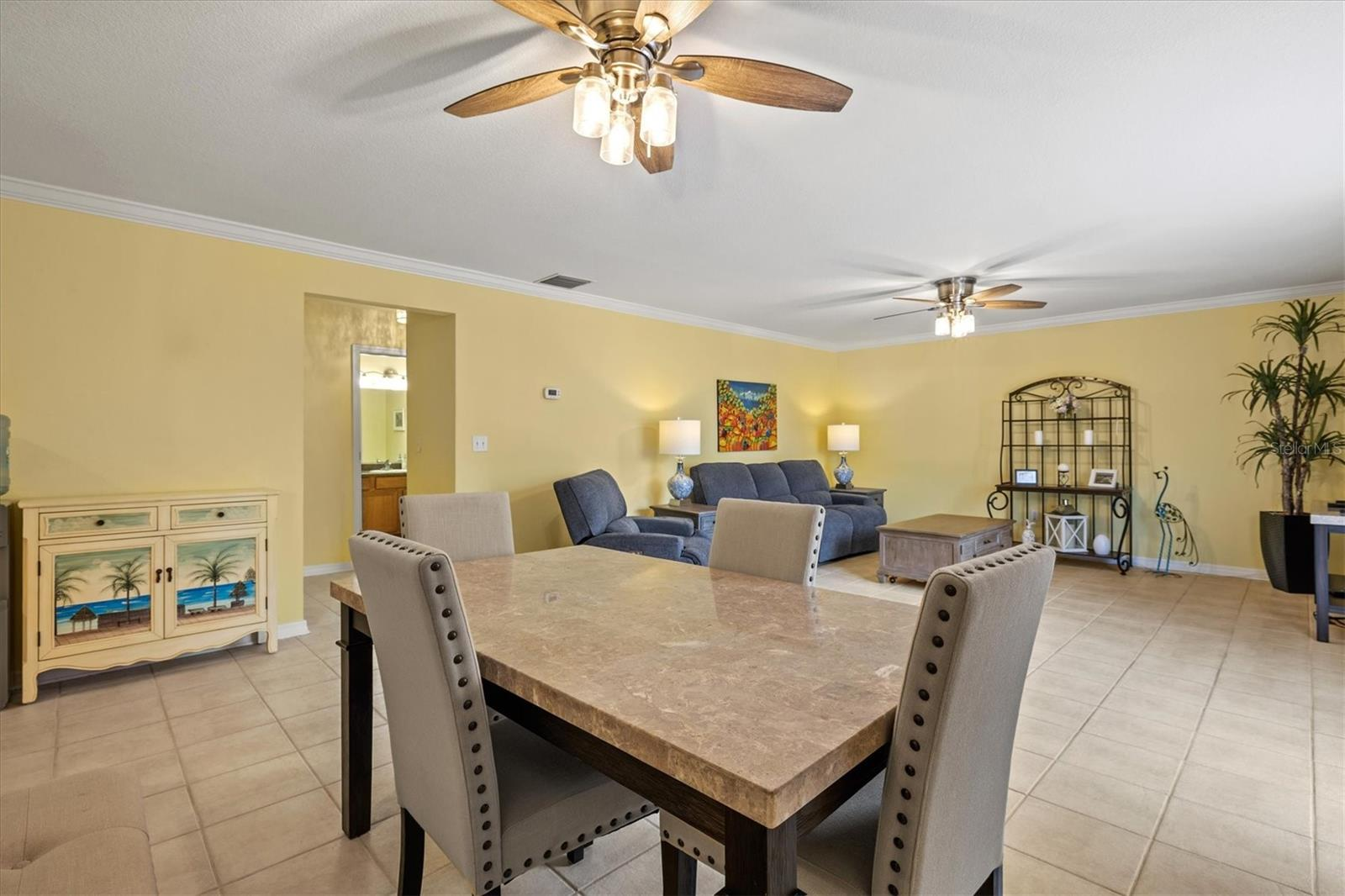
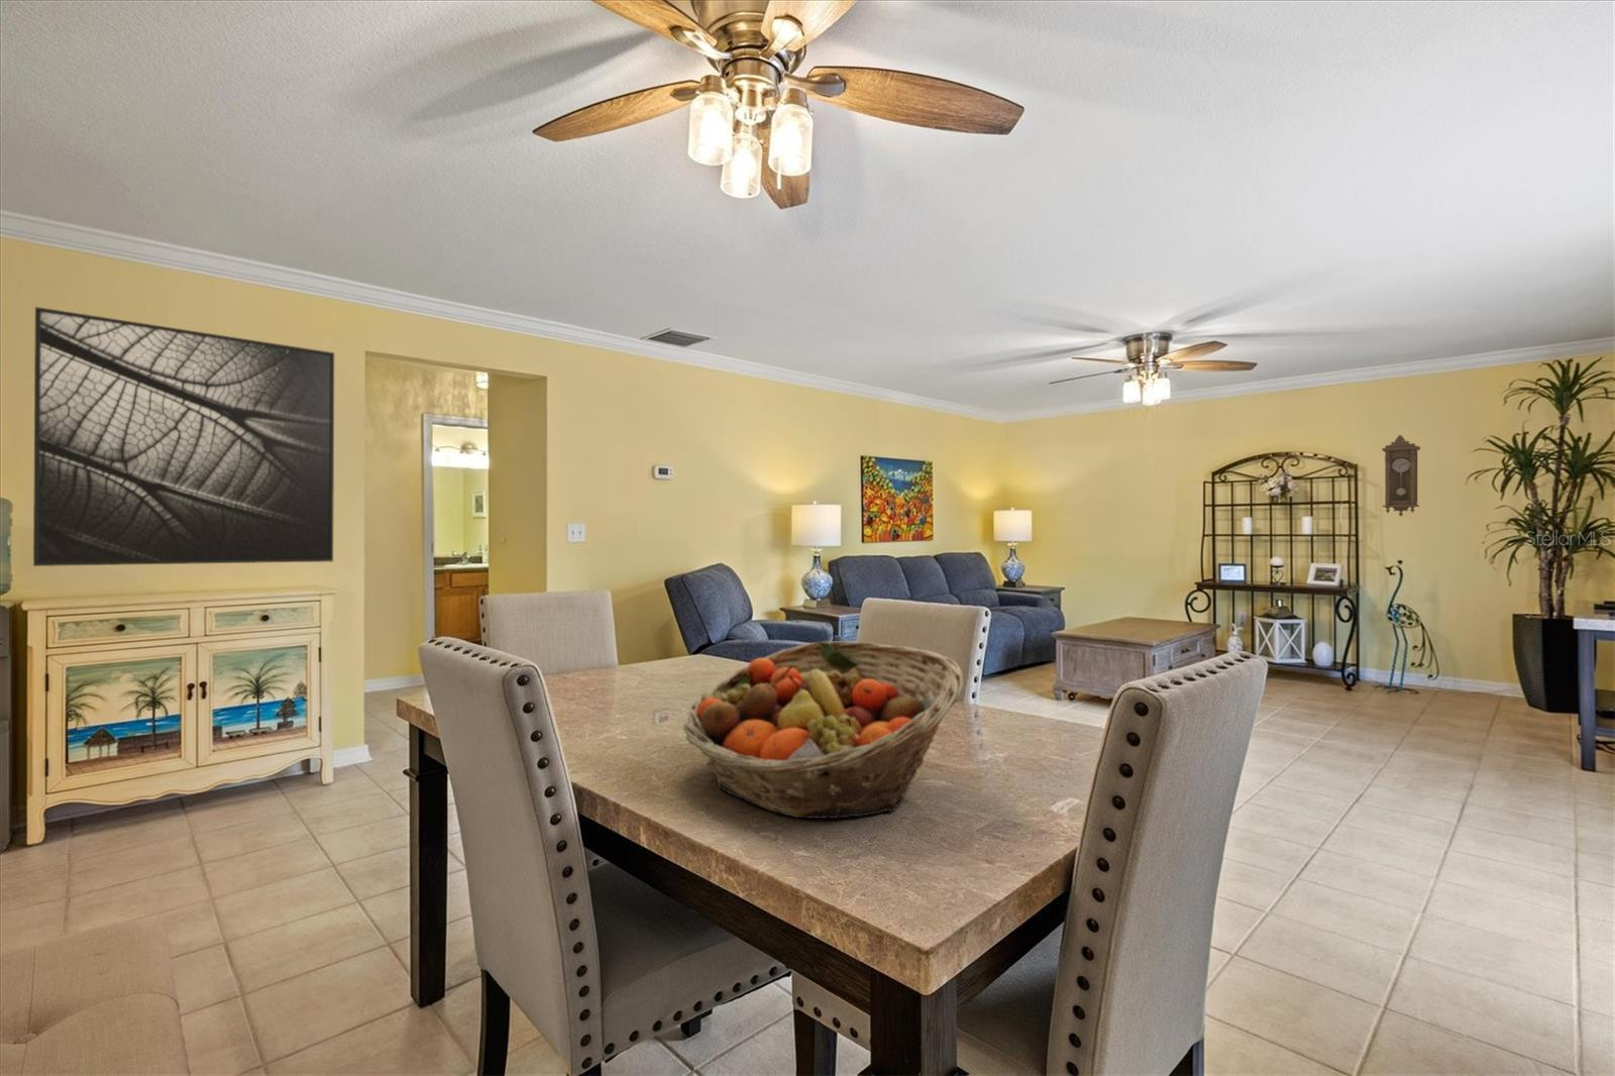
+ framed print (199, 447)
+ pendulum clock (1401, 476)
+ fruit basket (819, 717)
